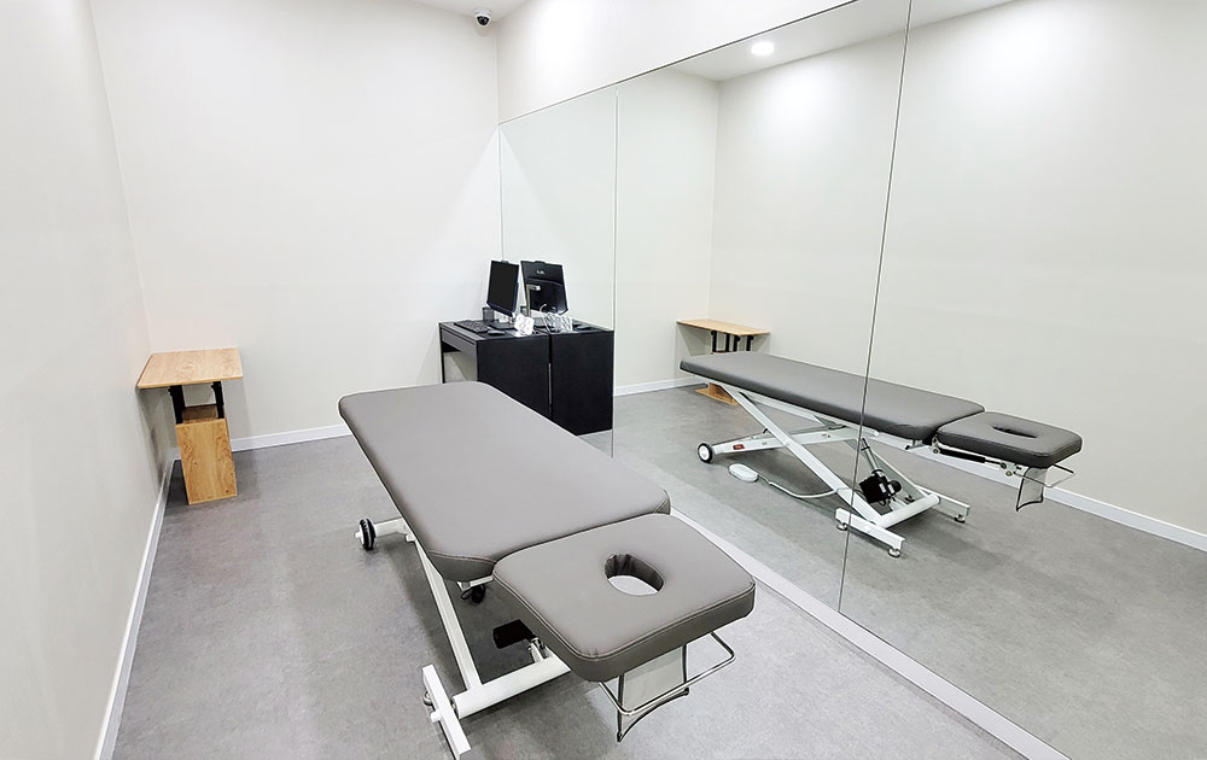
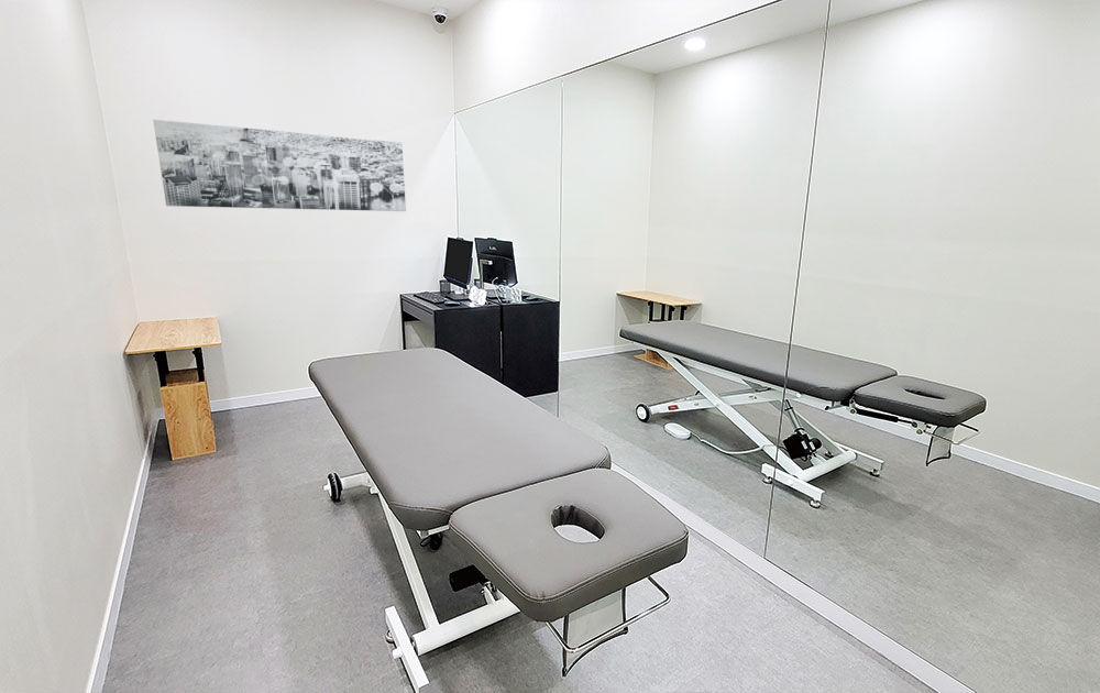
+ wall art (295, 170)
